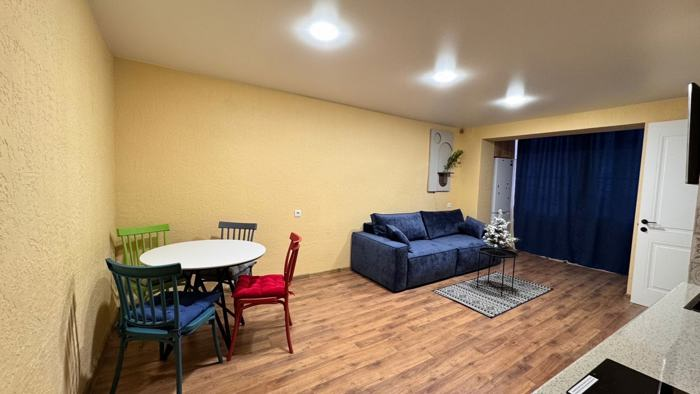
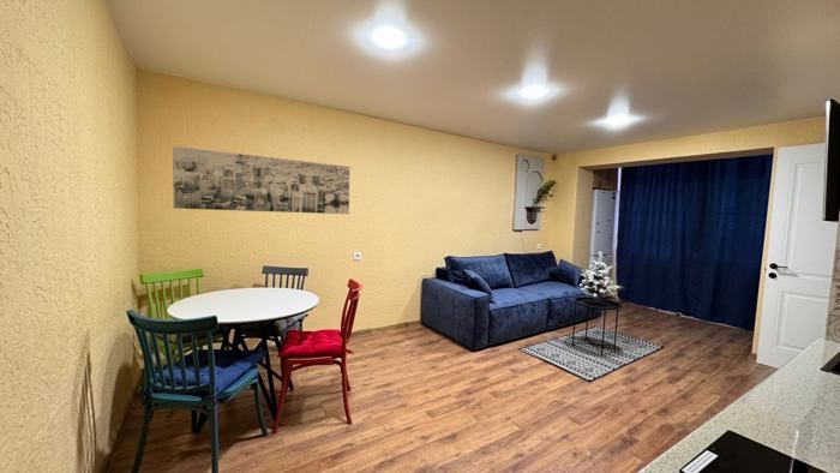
+ wall art (272, 185)
